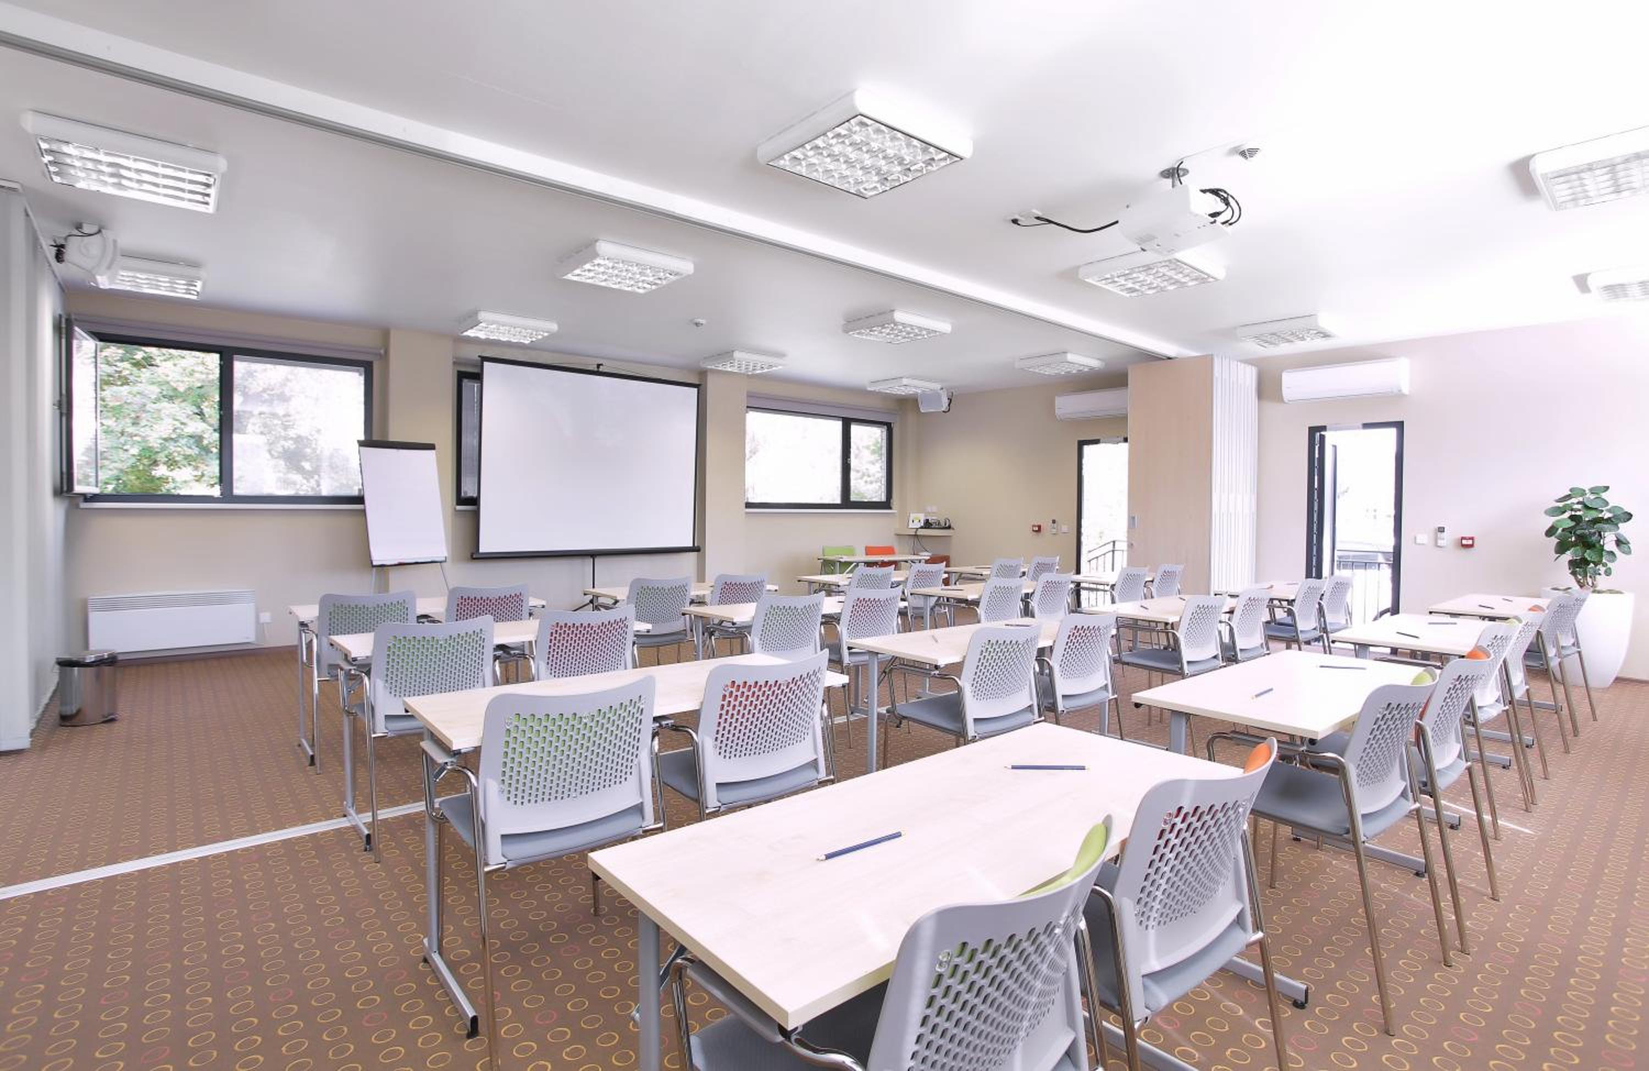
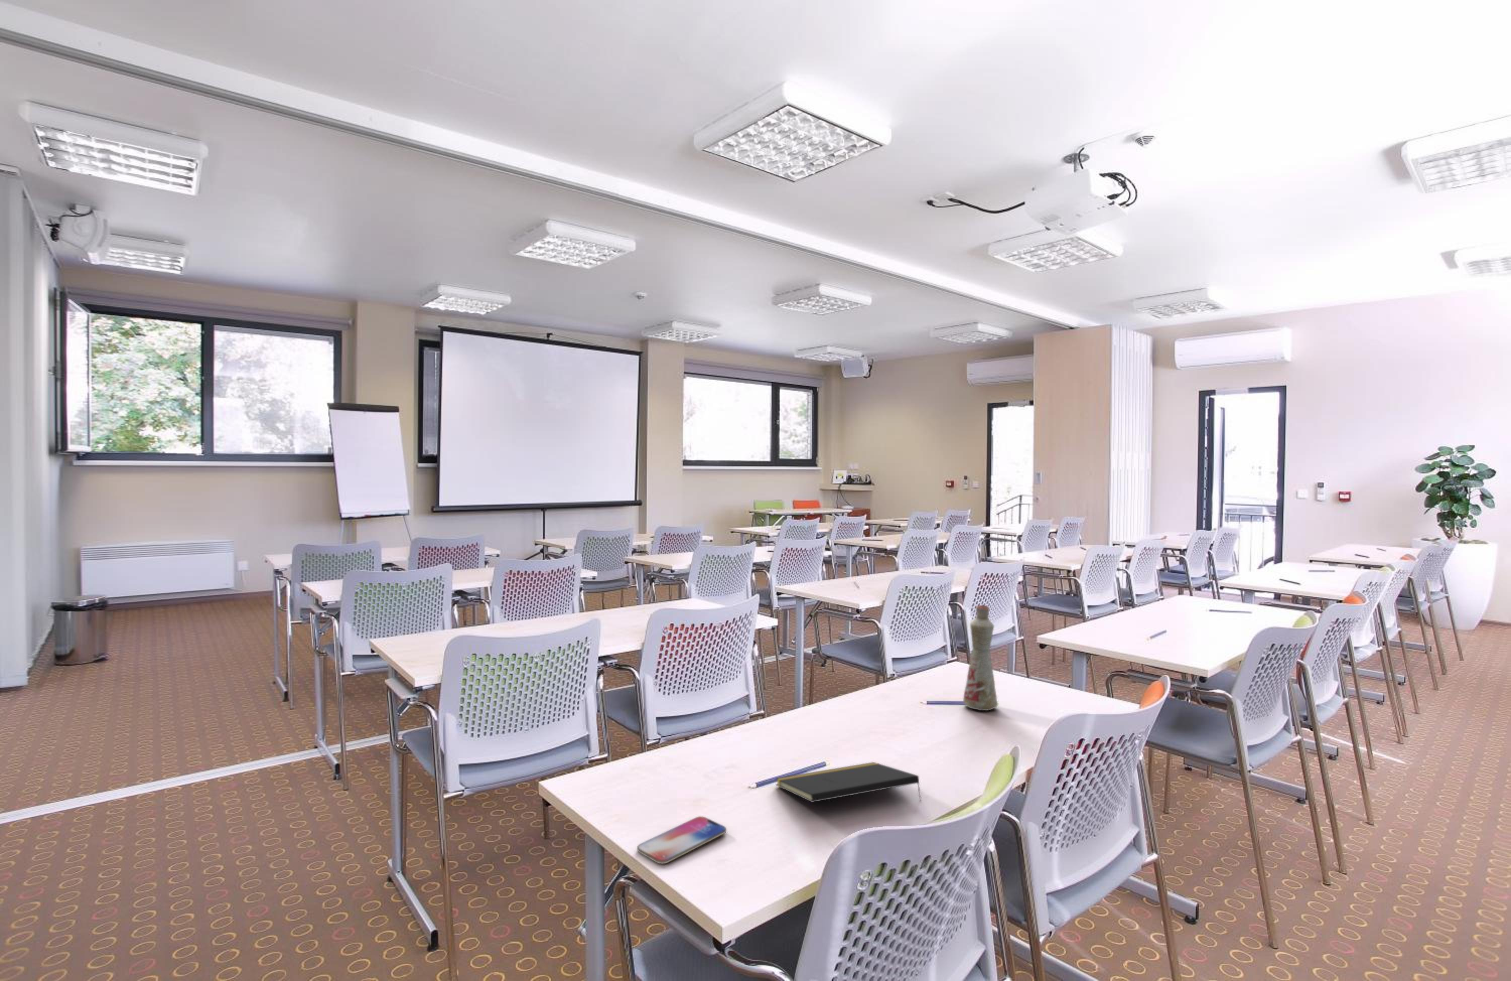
+ smartphone (683, 839)
+ notepad (845, 781)
+ bottle (980, 655)
